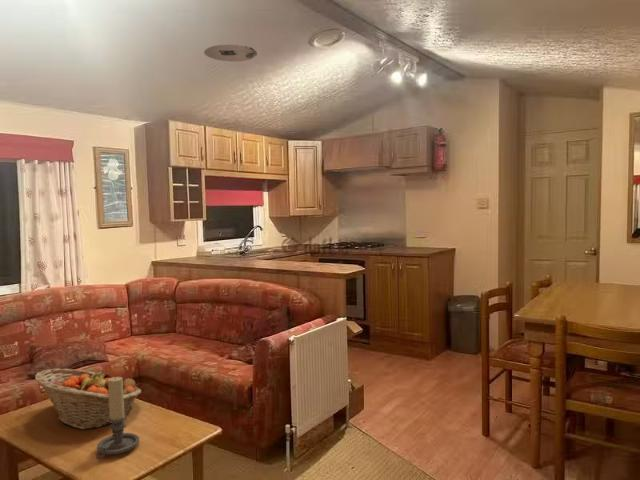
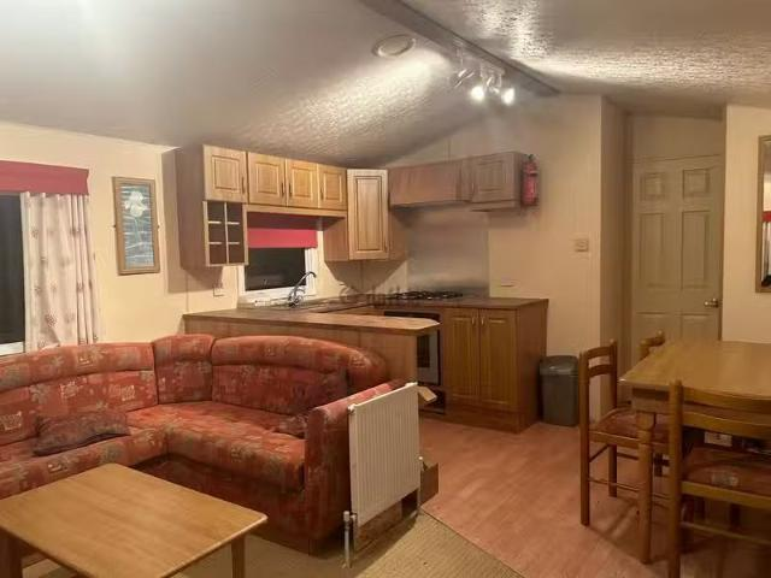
- fruit basket (89, 391)
- ceiling light (230, 51)
- candle holder (113, 414)
